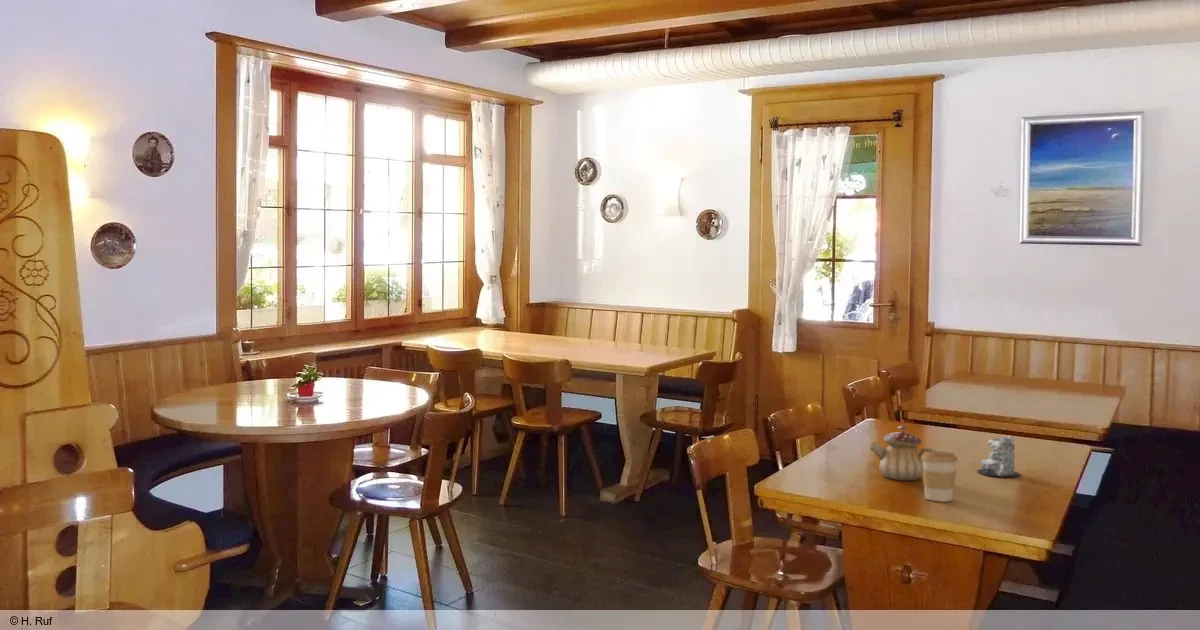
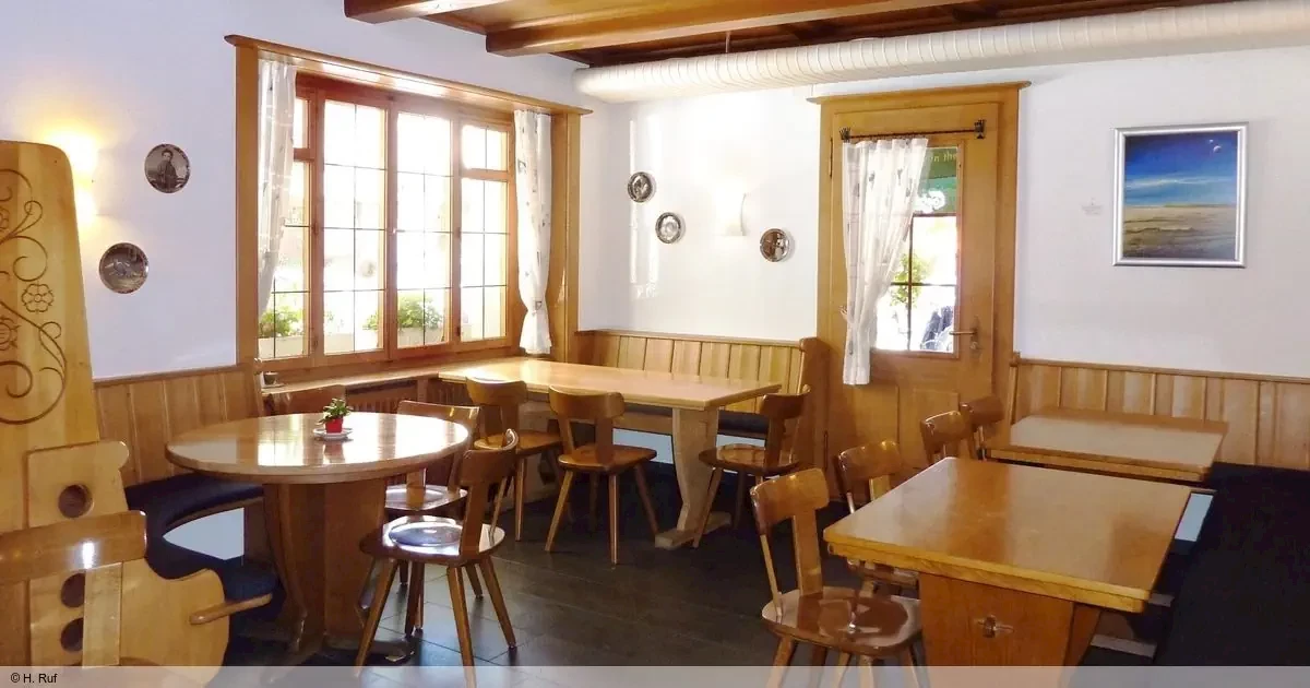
- candle (999, 453)
- teapot (905, 451)
- coffee cup (939, 474)
